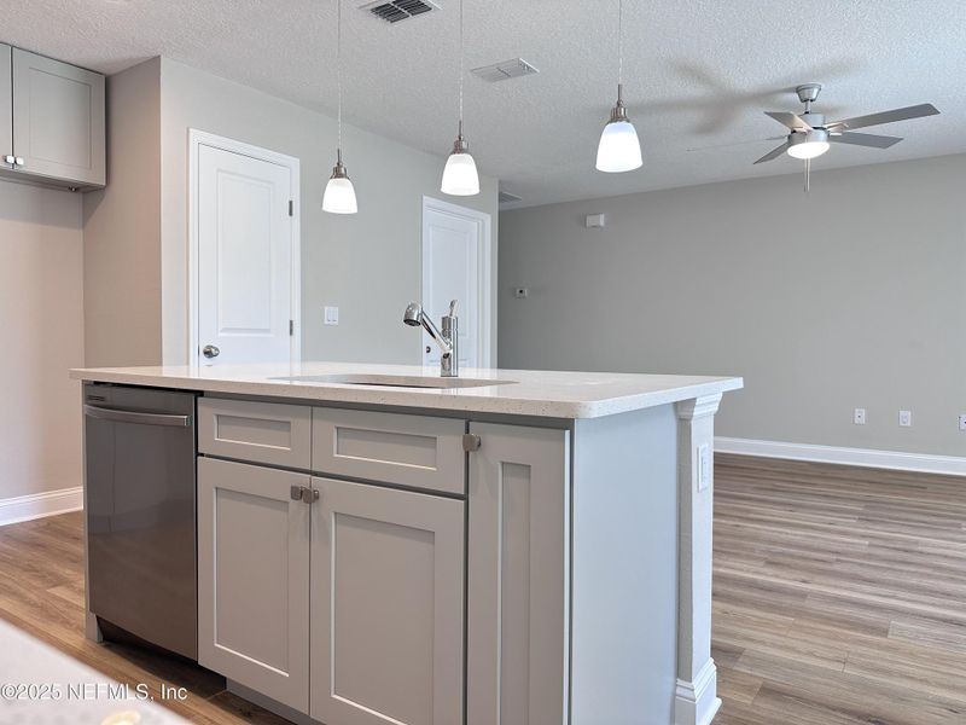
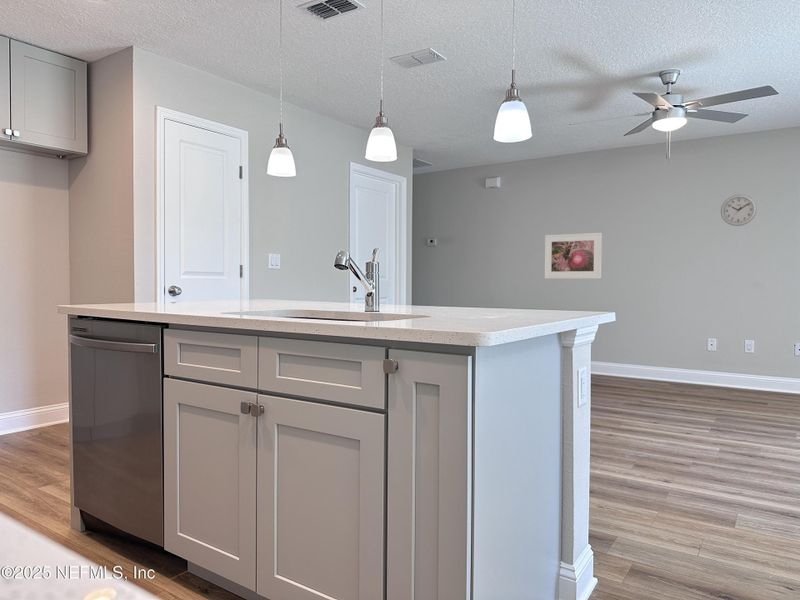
+ wall clock (738, 210)
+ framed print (572, 256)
